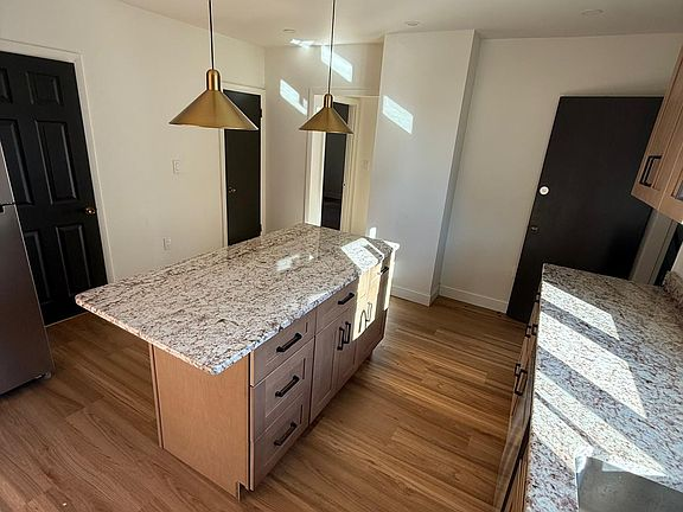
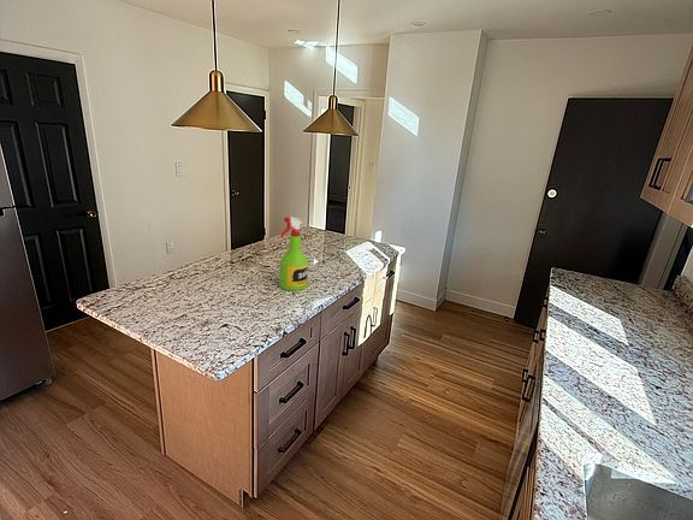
+ spray bottle (291, 252)
